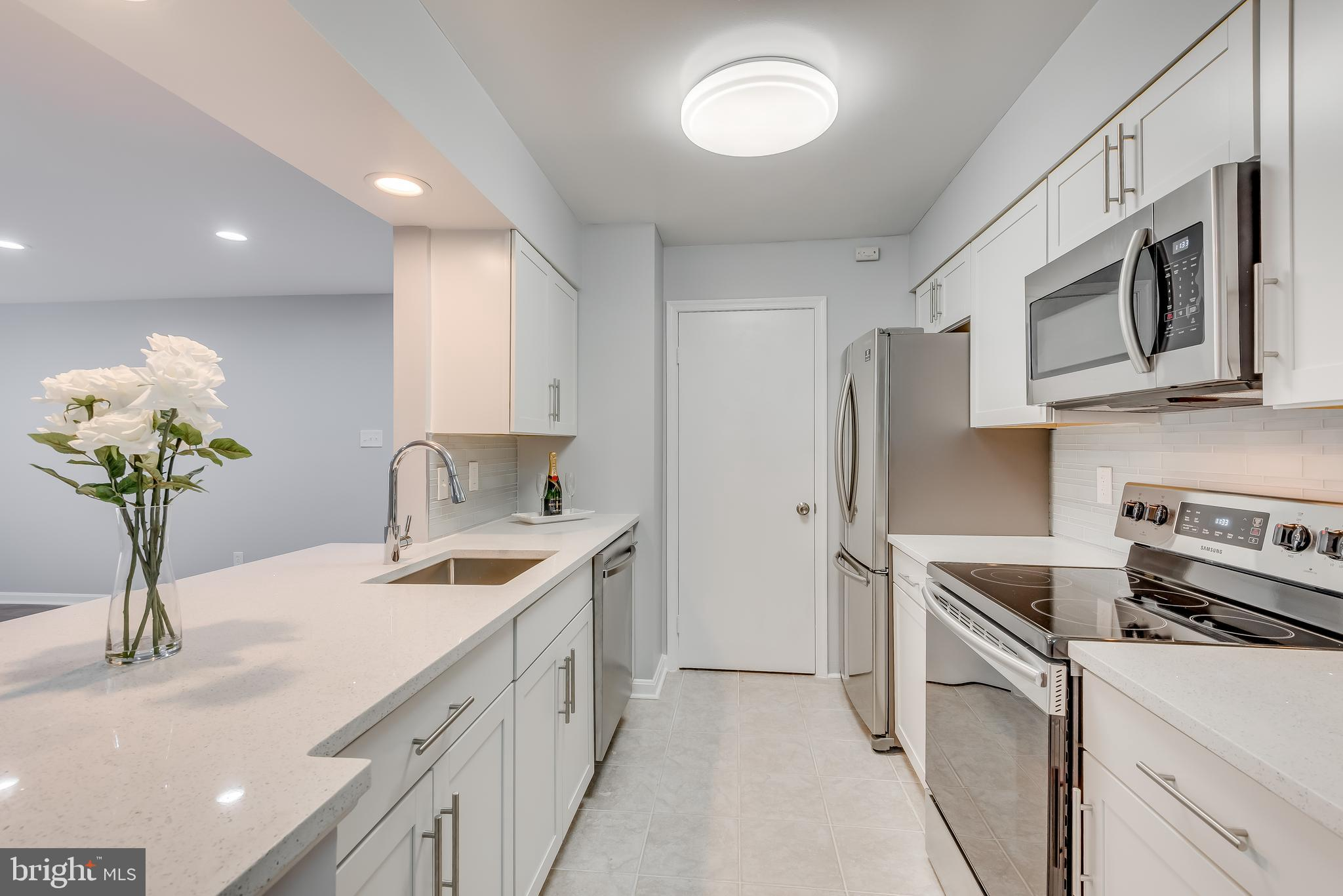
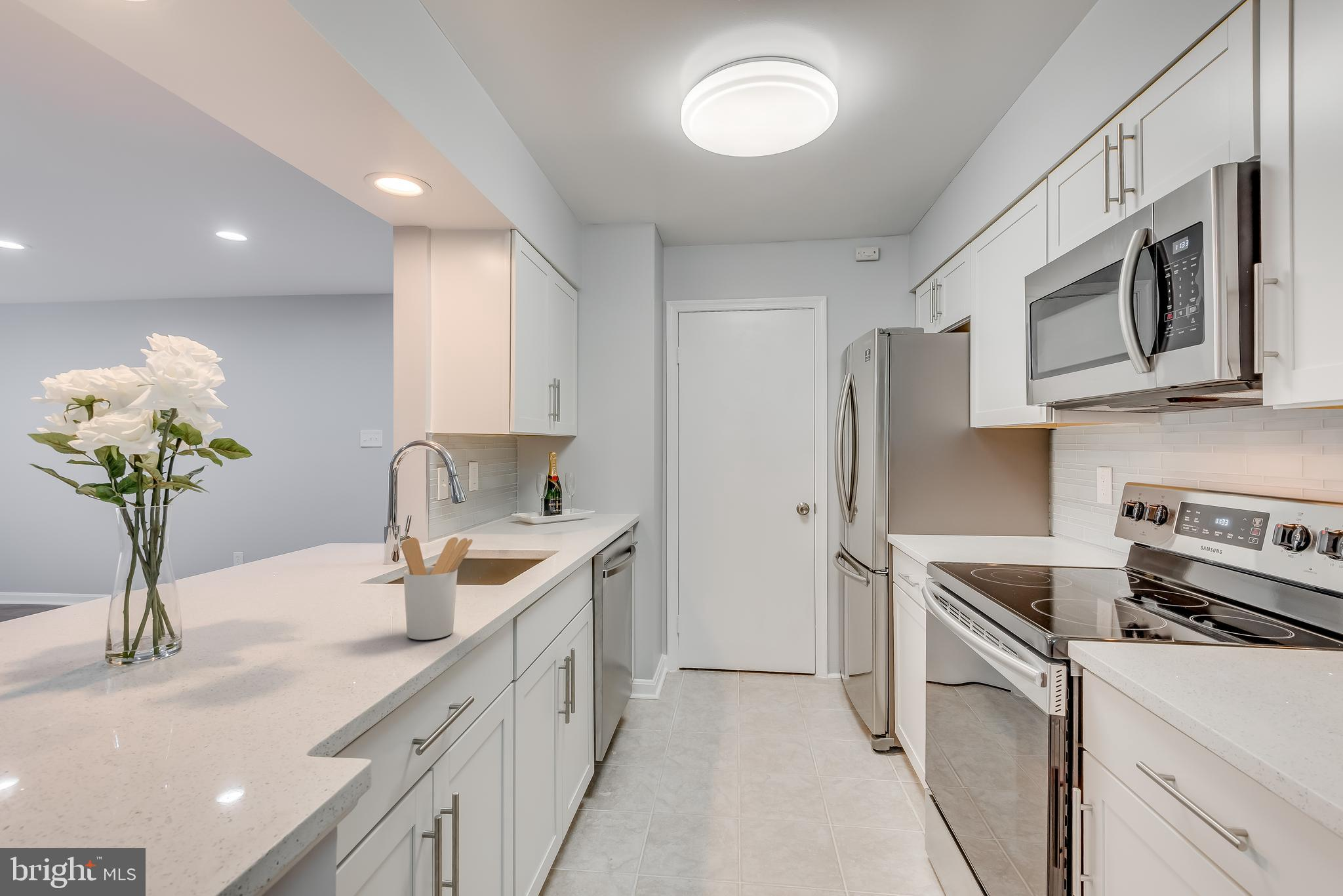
+ utensil holder (440, 583)
